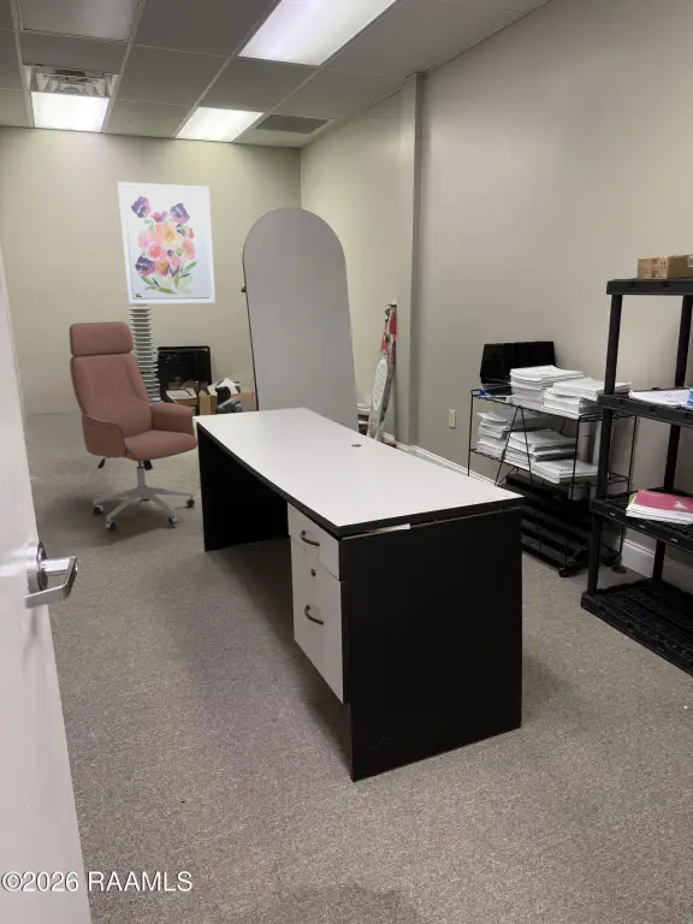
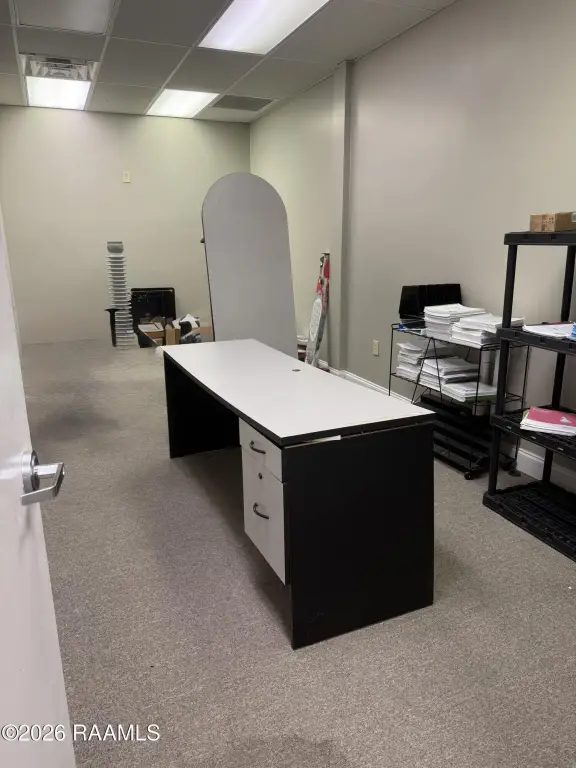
- wall art (168, 244)
- office chair (132, 421)
